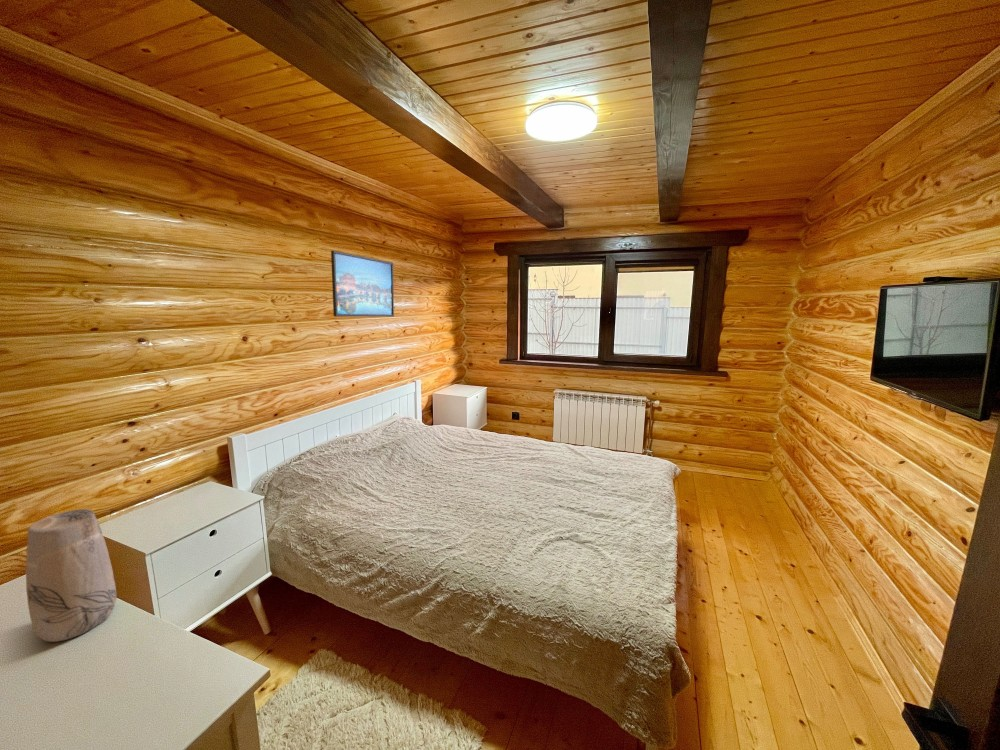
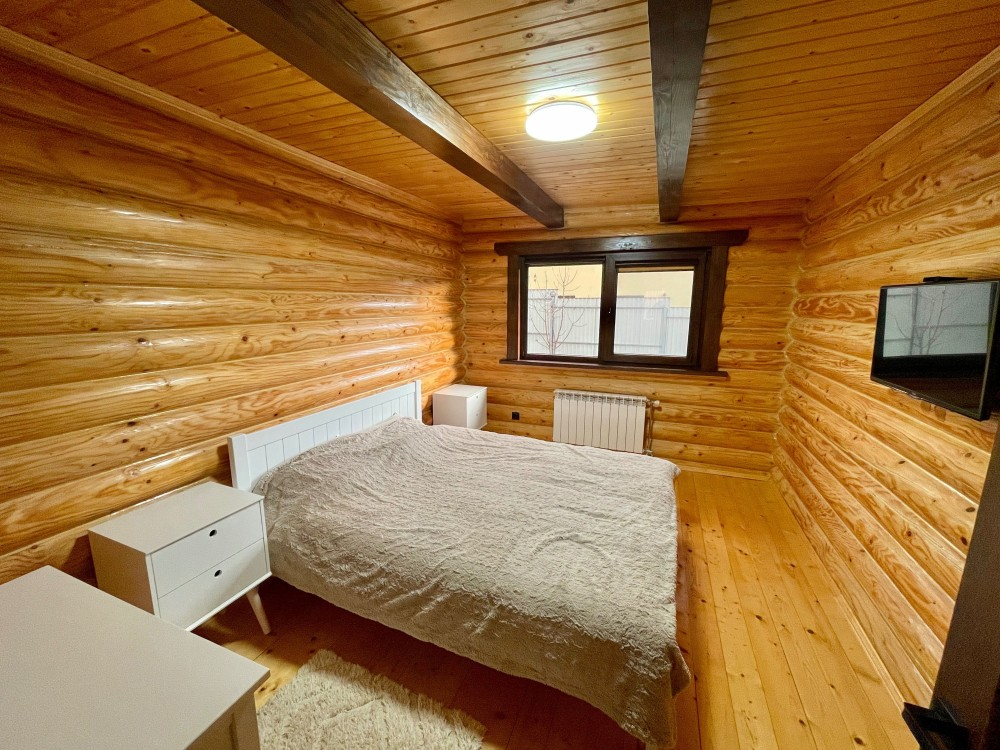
- vase (70, 572)
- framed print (365, 287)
